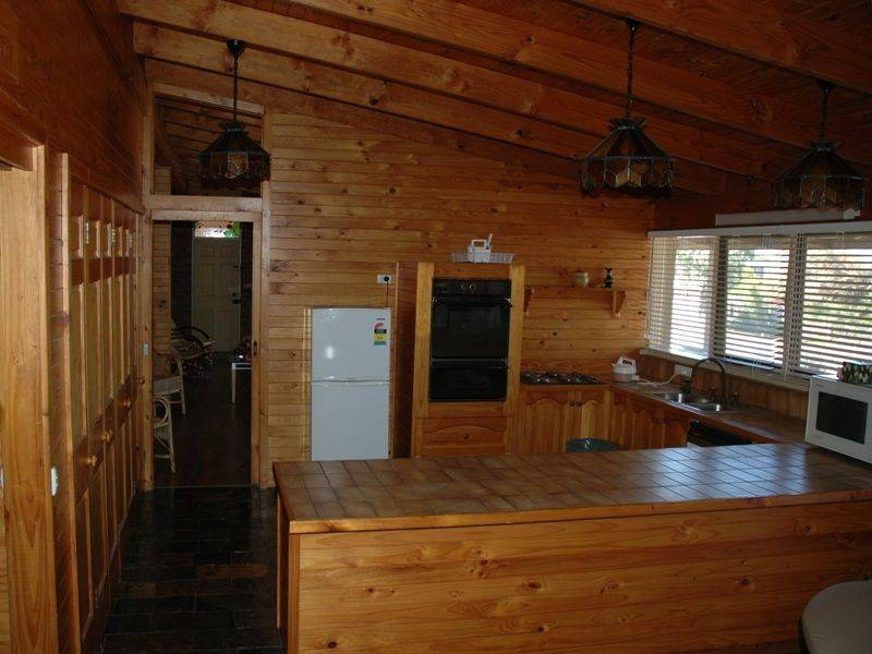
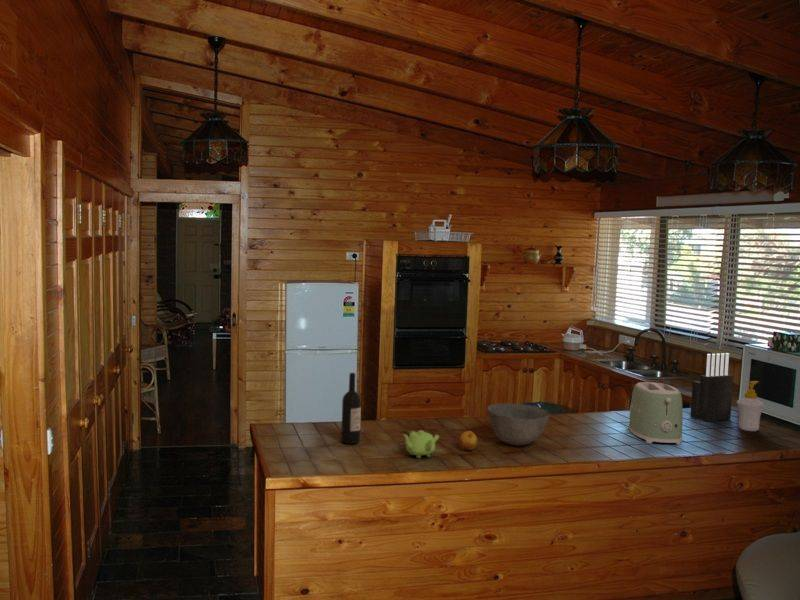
+ teapot (420, 443)
+ apple (468, 440)
+ toaster (655, 410)
+ soap bottle (750, 405)
+ bowl (517, 426)
+ knife block (710, 385)
+ wine bottle (351, 407)
